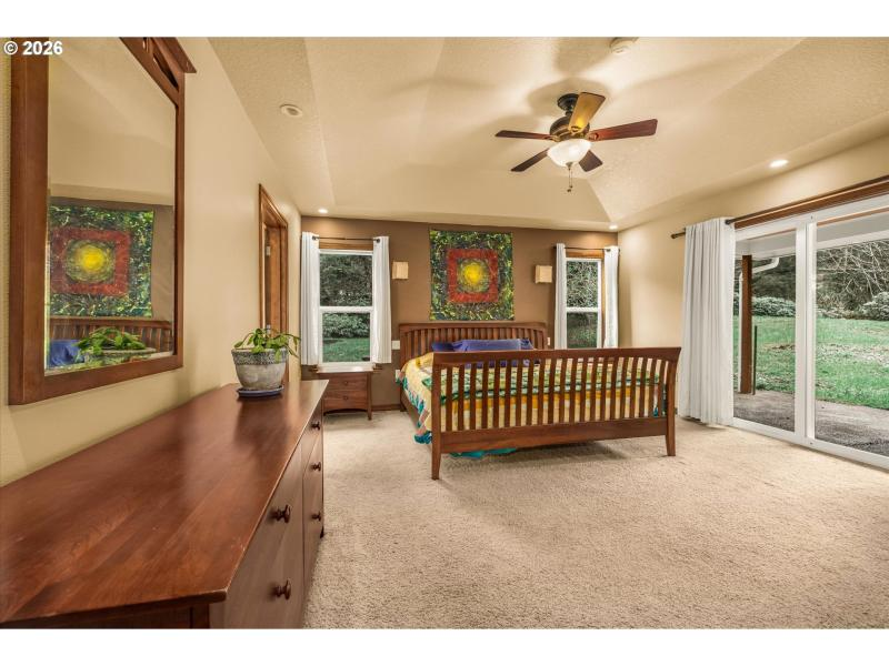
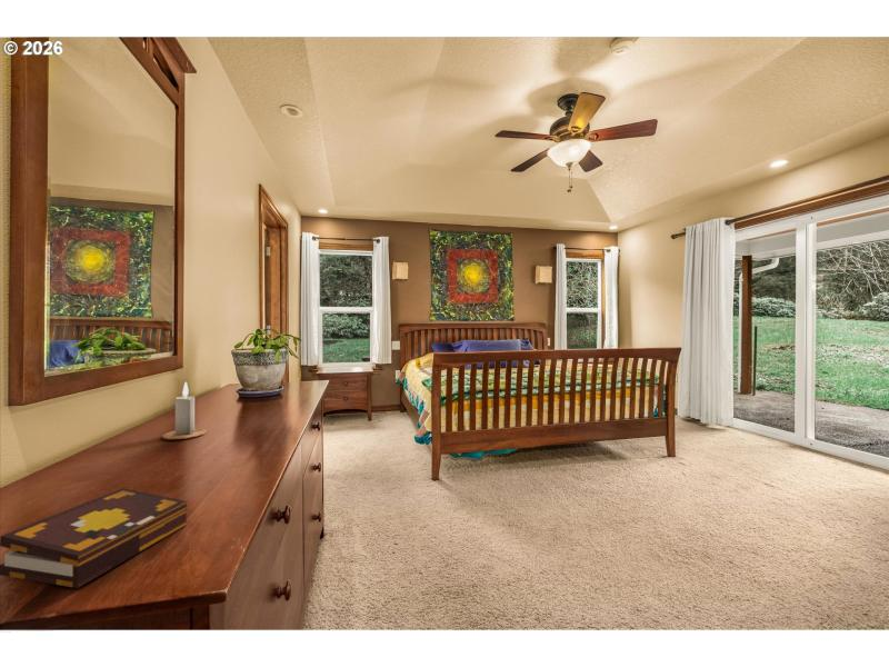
+ candle (184, 408)
+ book (103, 529)
